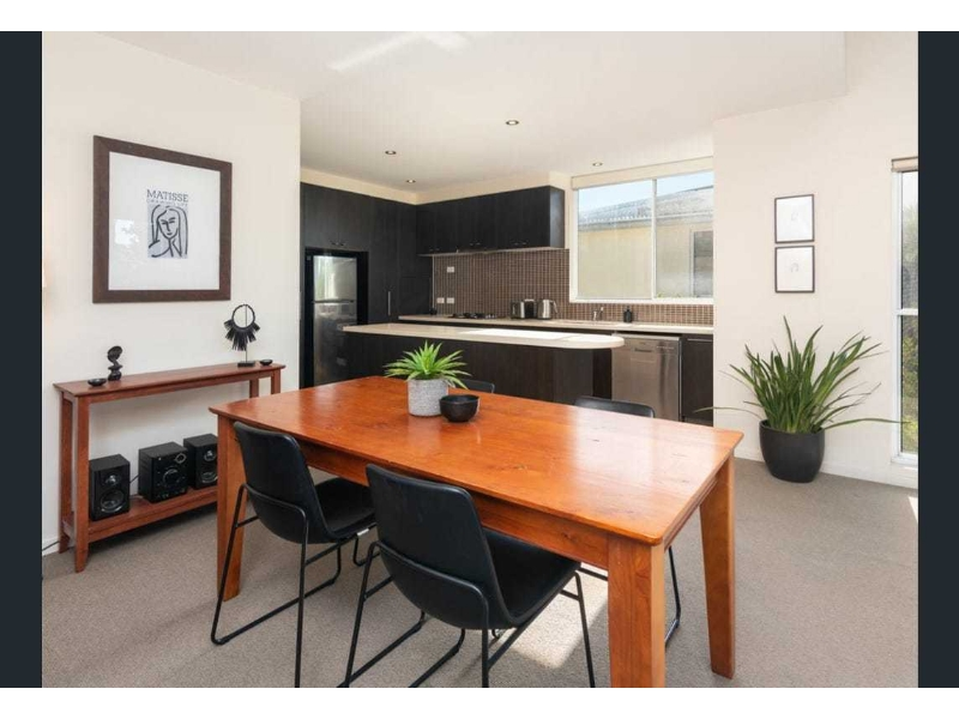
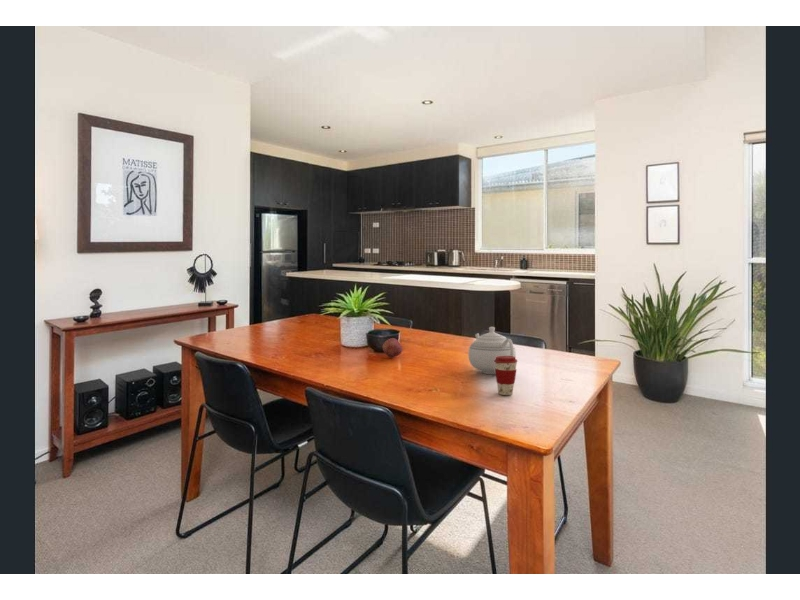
+ coffee cup (505, 375)
+ teapot (492, 349)
+ fruit (392, 347)
